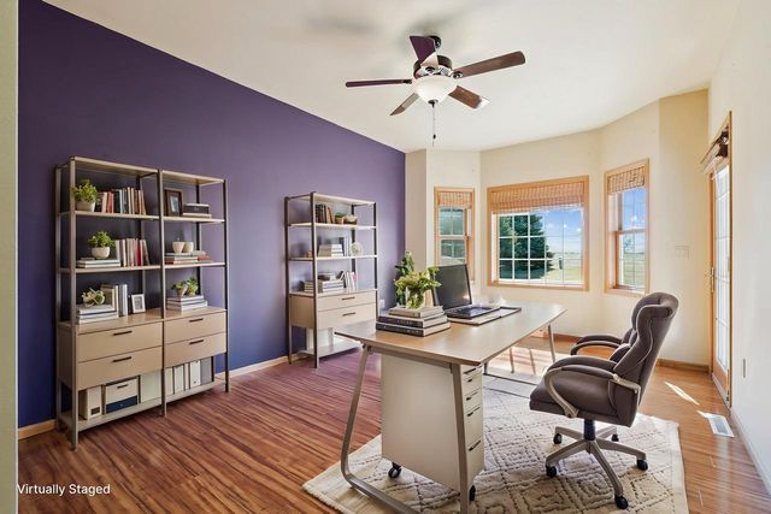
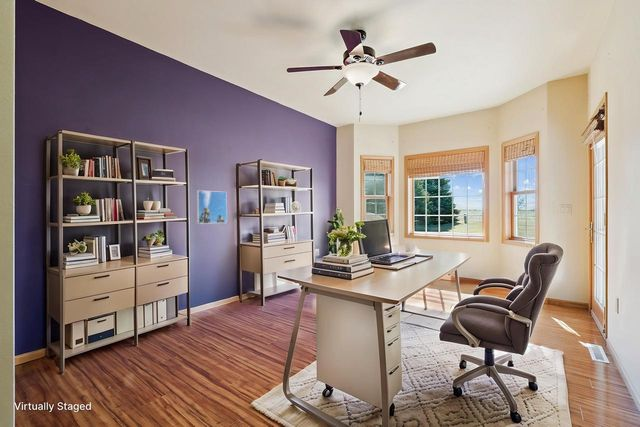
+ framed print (212, 207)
